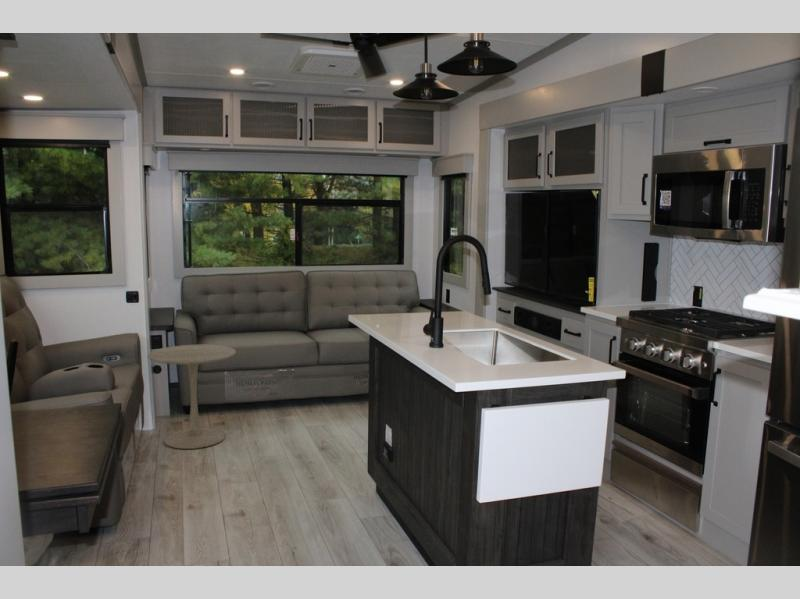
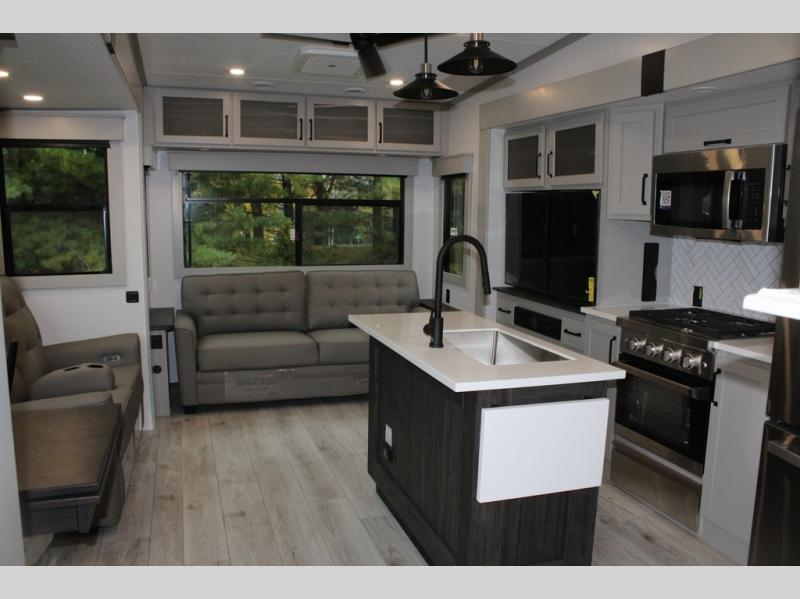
- side table (193, 396)
